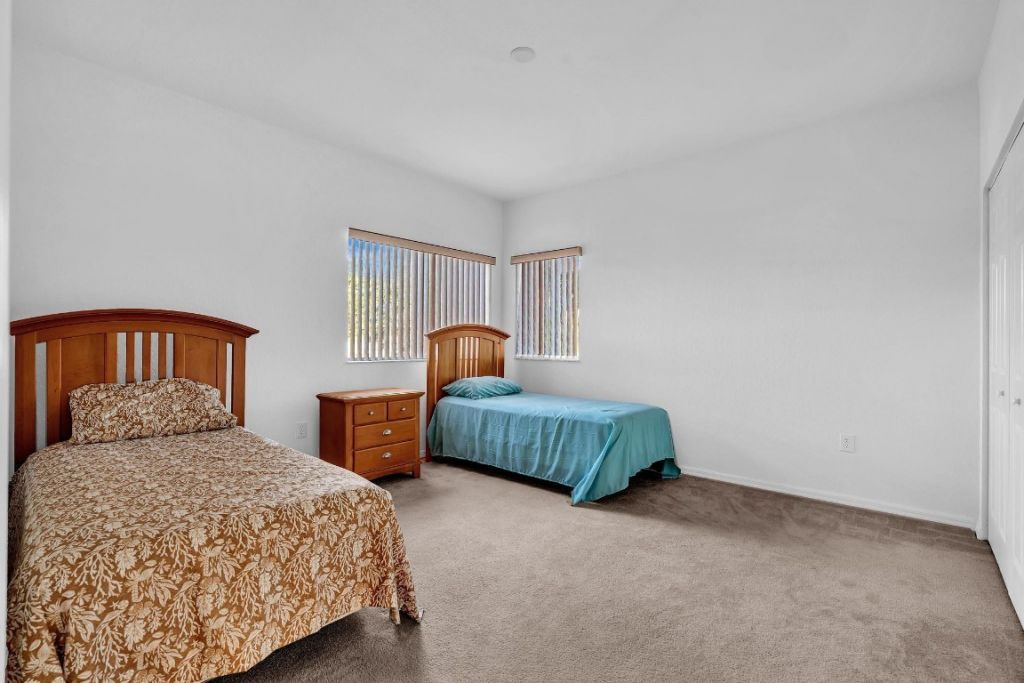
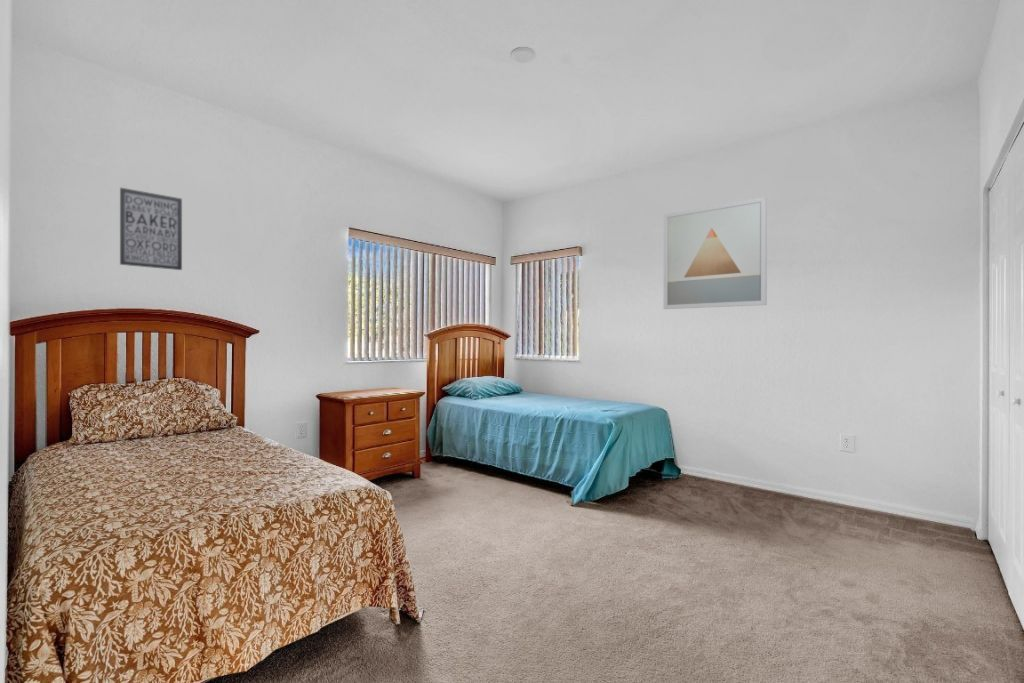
+ wall art (712, 256)
+ wall art (152, 230)
